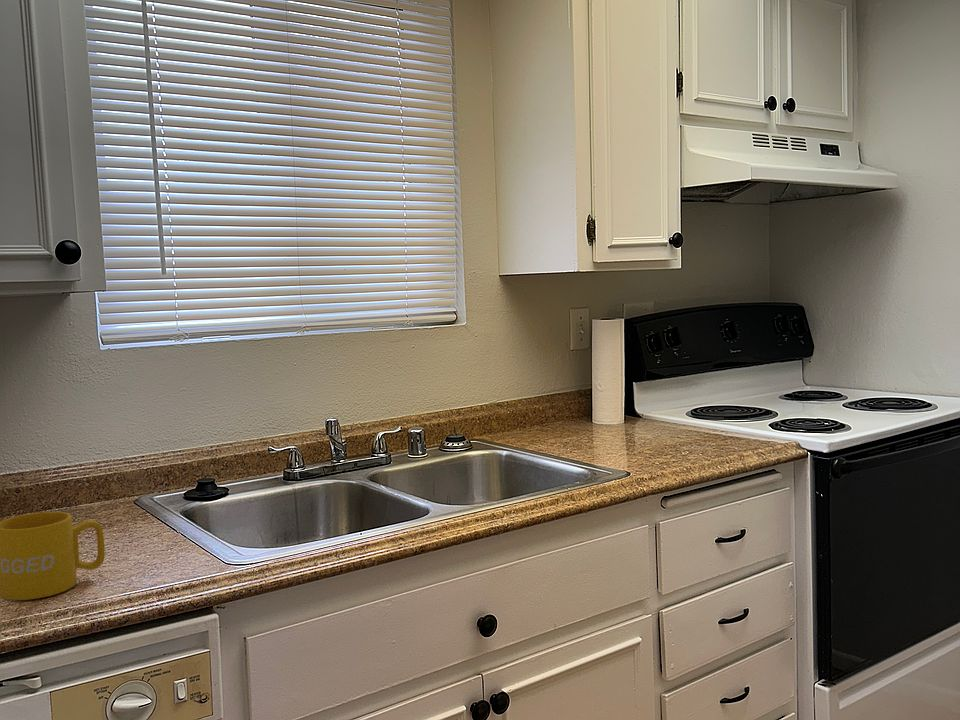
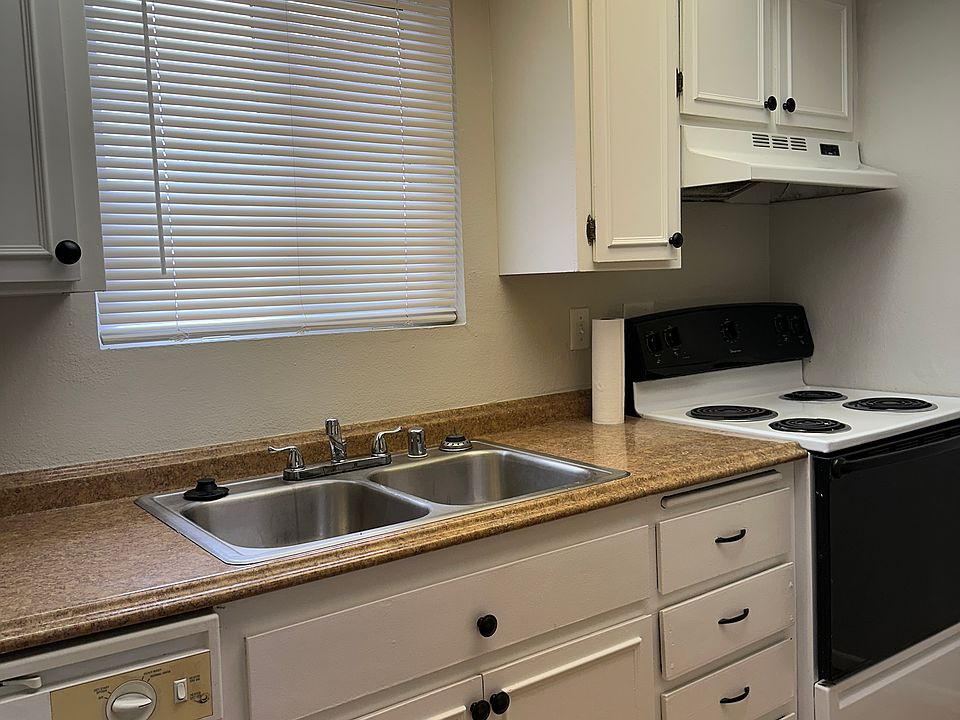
- mug (51, 551)
